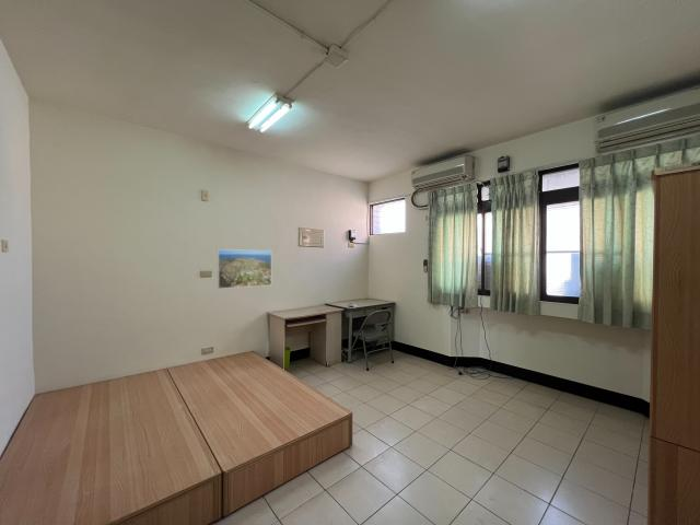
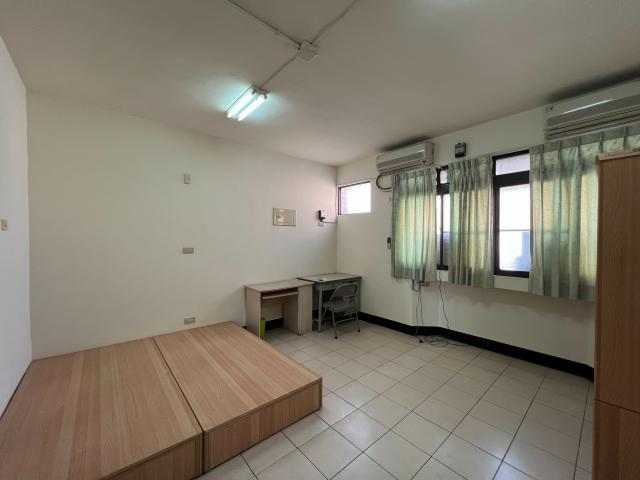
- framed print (246, 268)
